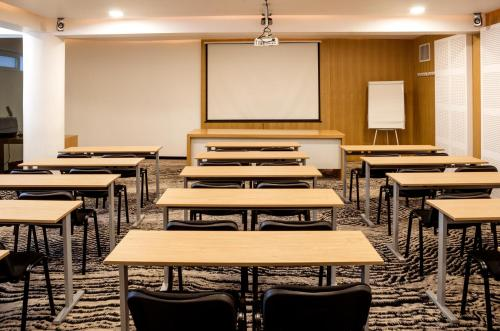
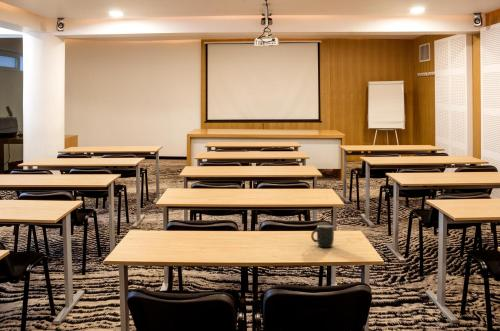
+ mug (322, 236)
